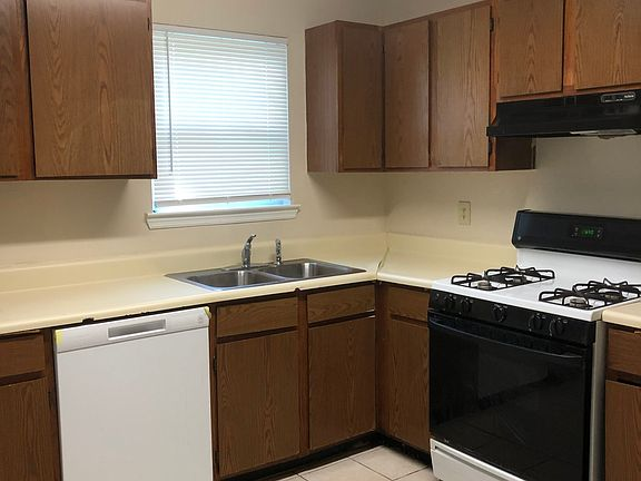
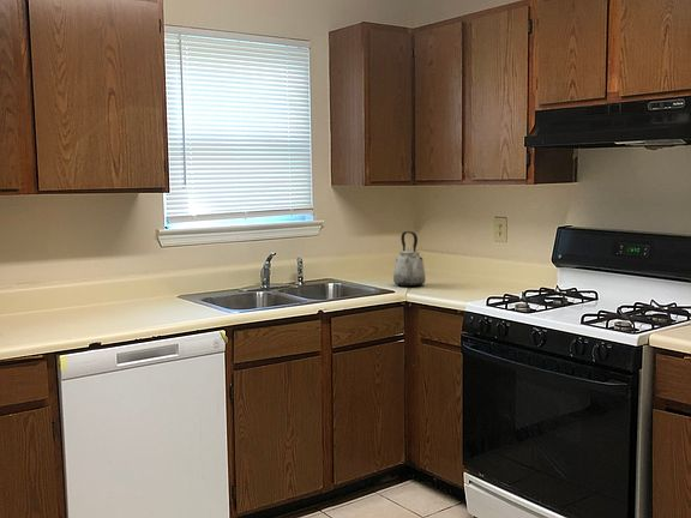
+ kettle (411, 259)
